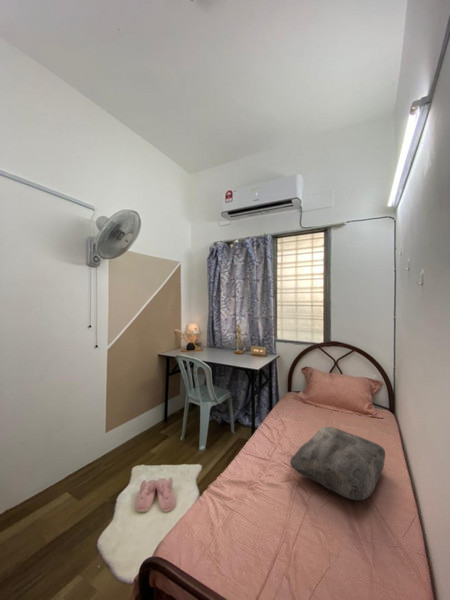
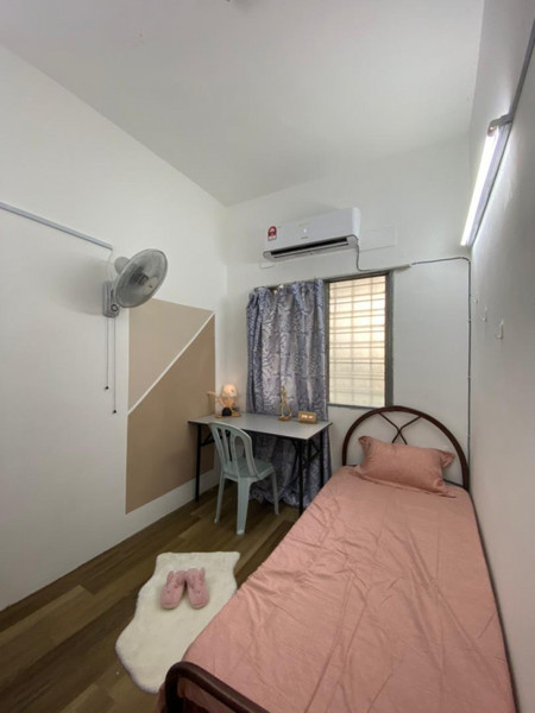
- cushion (339, 456)
